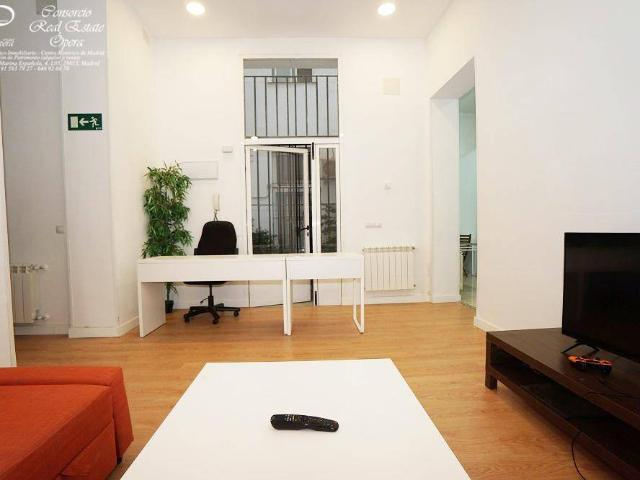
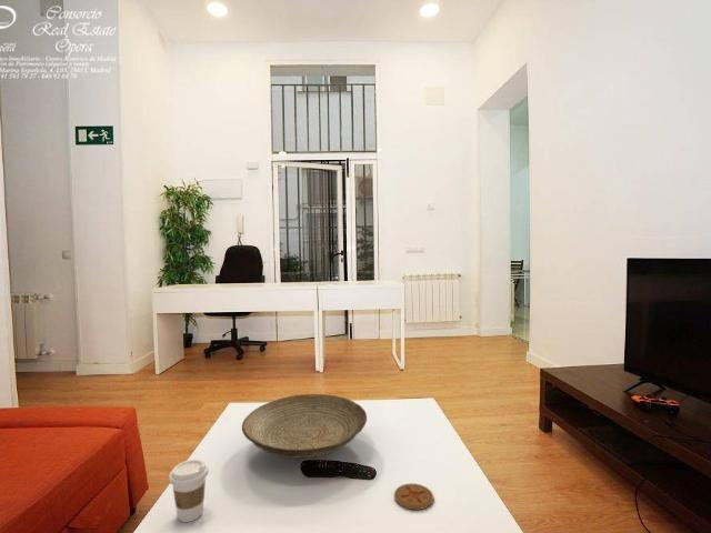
+ coffee cup (189, 490)
+ decorative bowl (306, 432)
+ coaster (413, 495)
